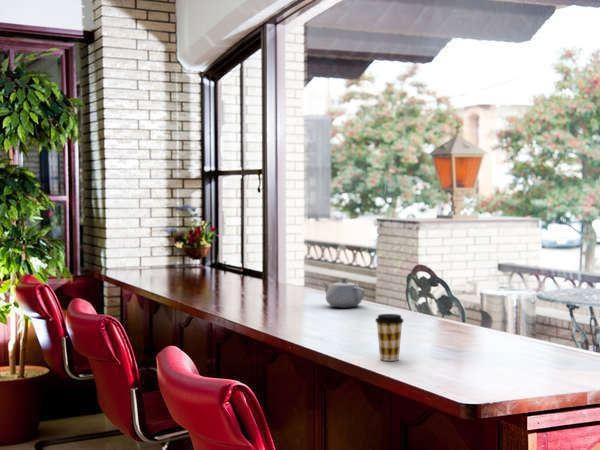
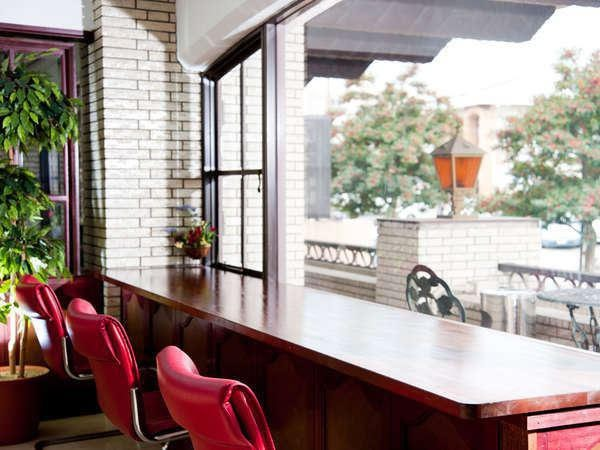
- coffee cup (389, 337)
- teapot (342, 292)
